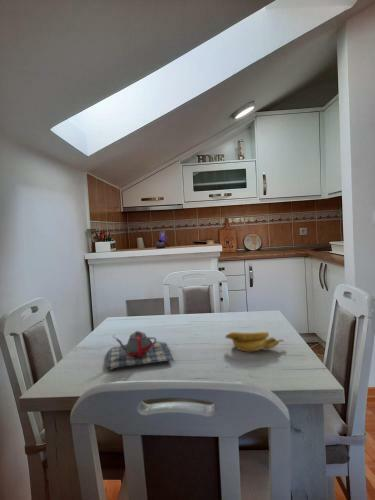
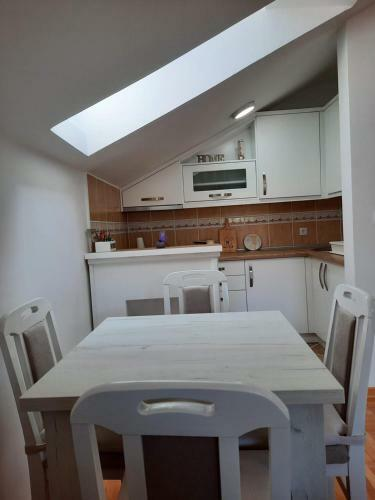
- teapot (138, 343)
- banana (254, 337)
